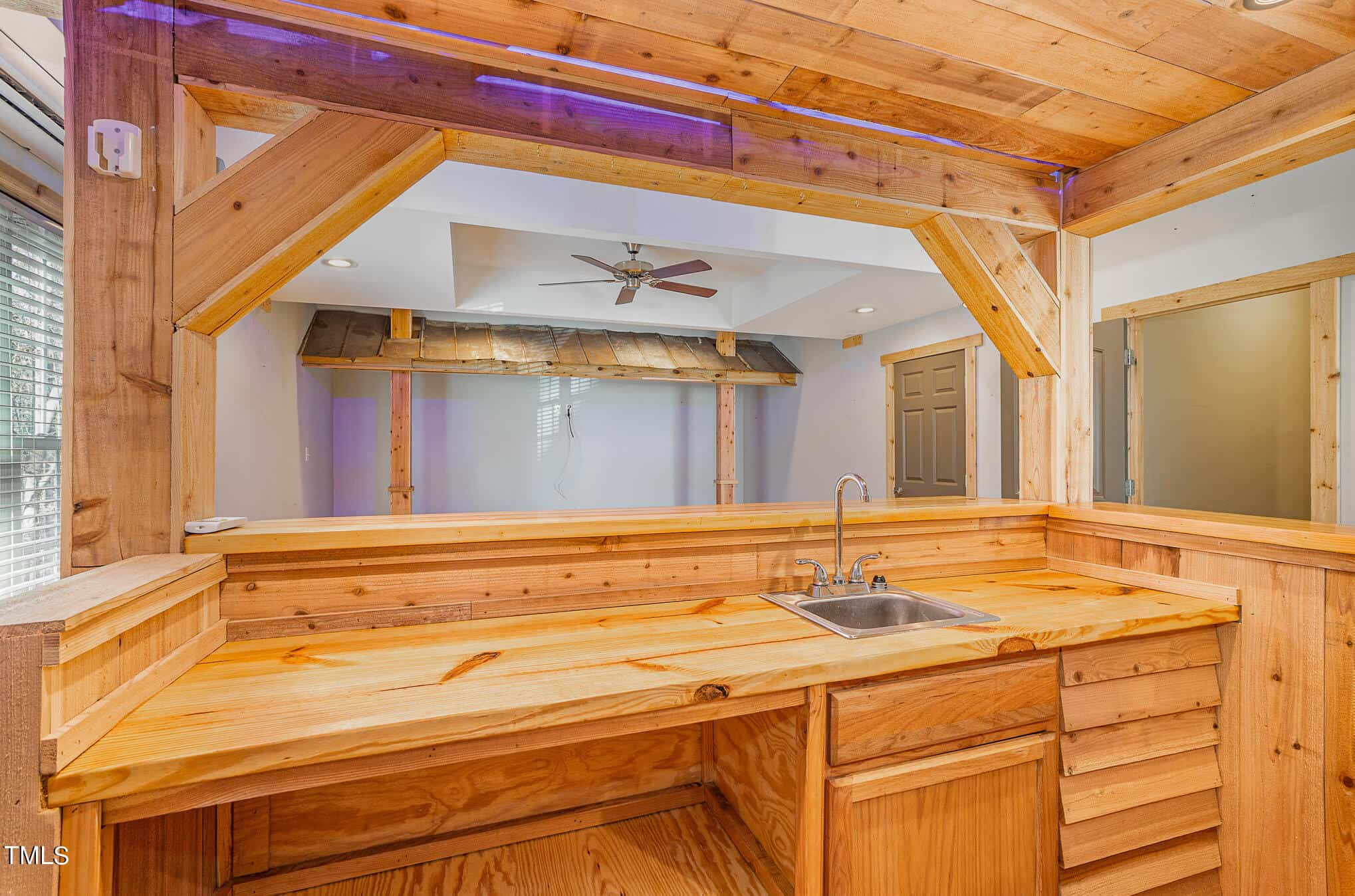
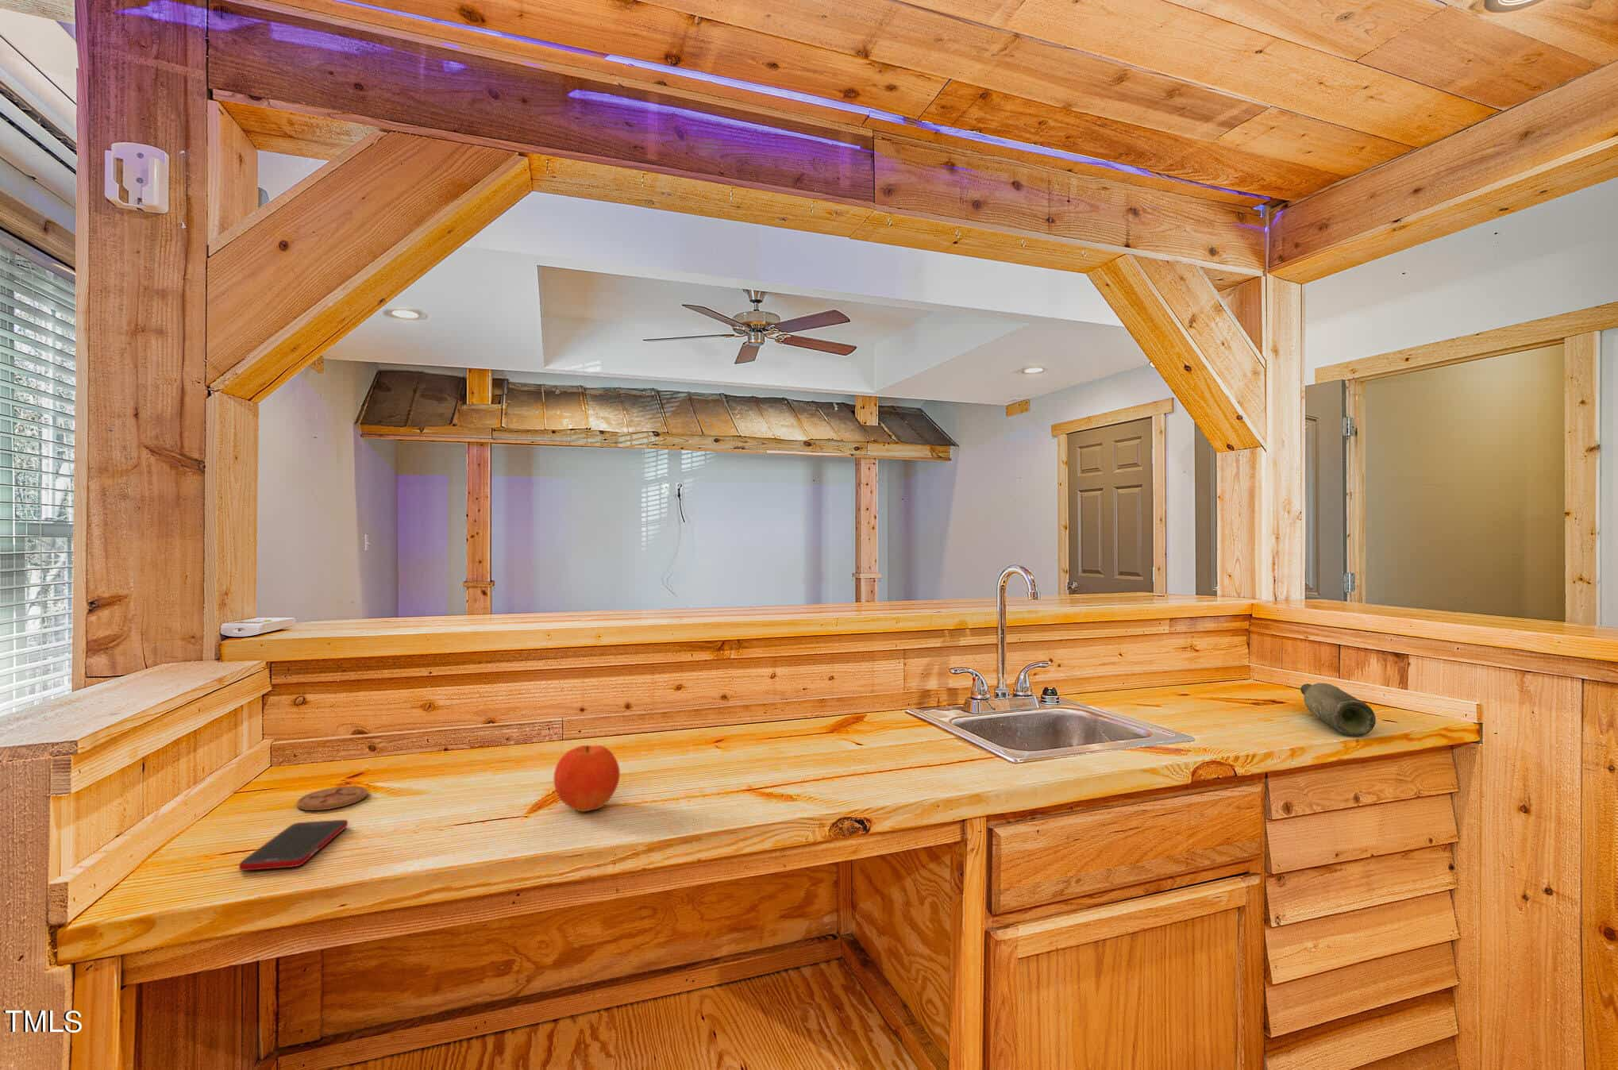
+ coaster (333, 798)
+ cell phone (297, 843)
+ fruit (586, 776)
+ bottle (1325, 703)
